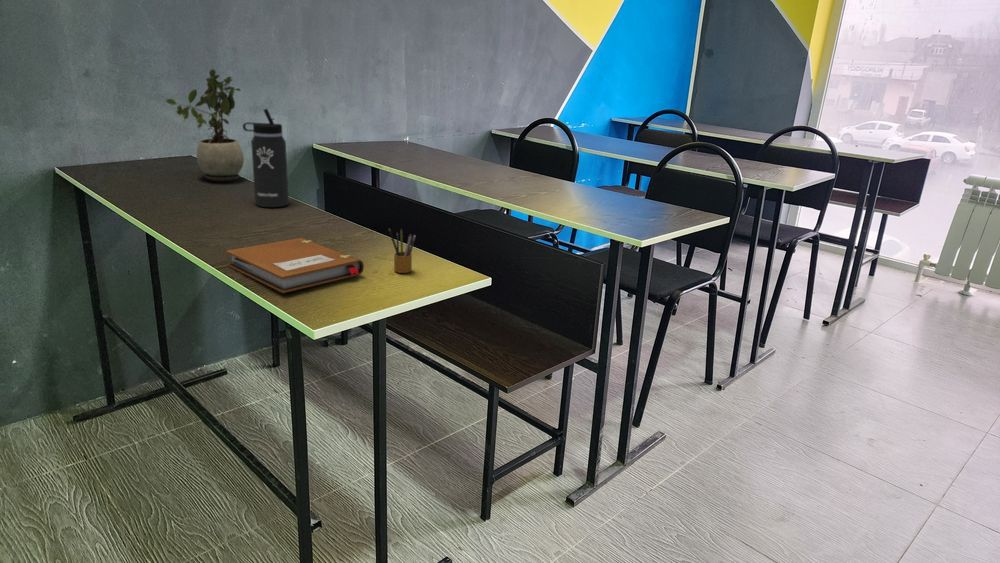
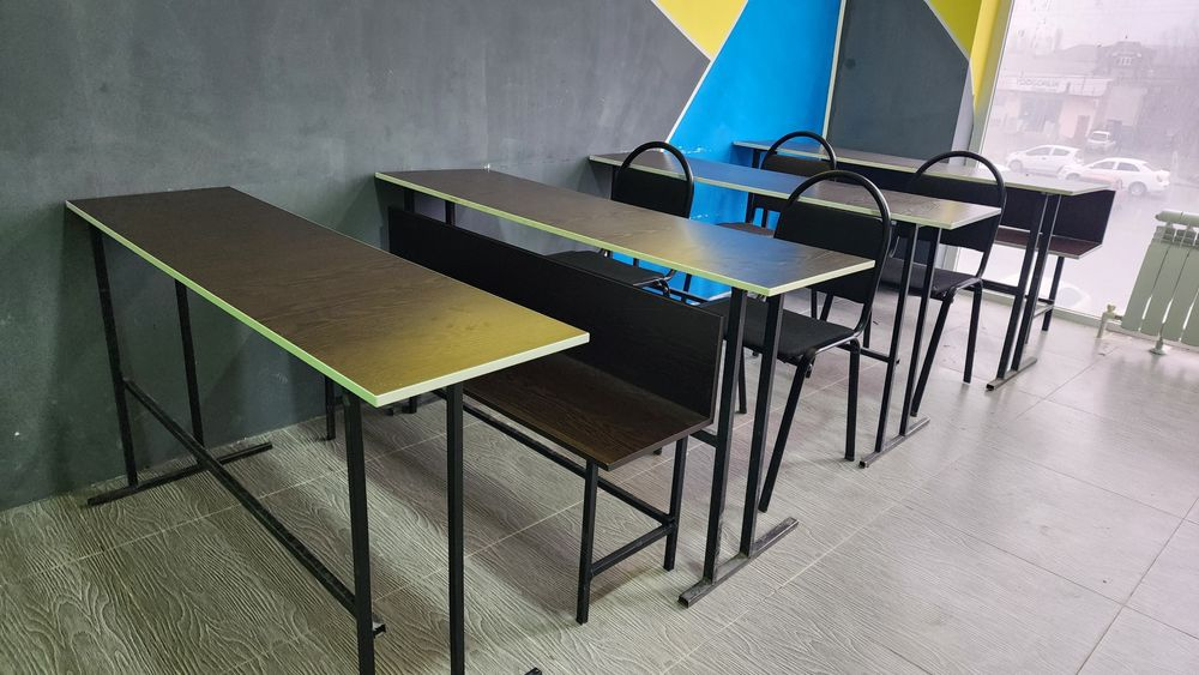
- potted plant (208, 125)
- notebook (297, 263)
- pencil box (401, 249)
- thermos bottle (265, 157)
